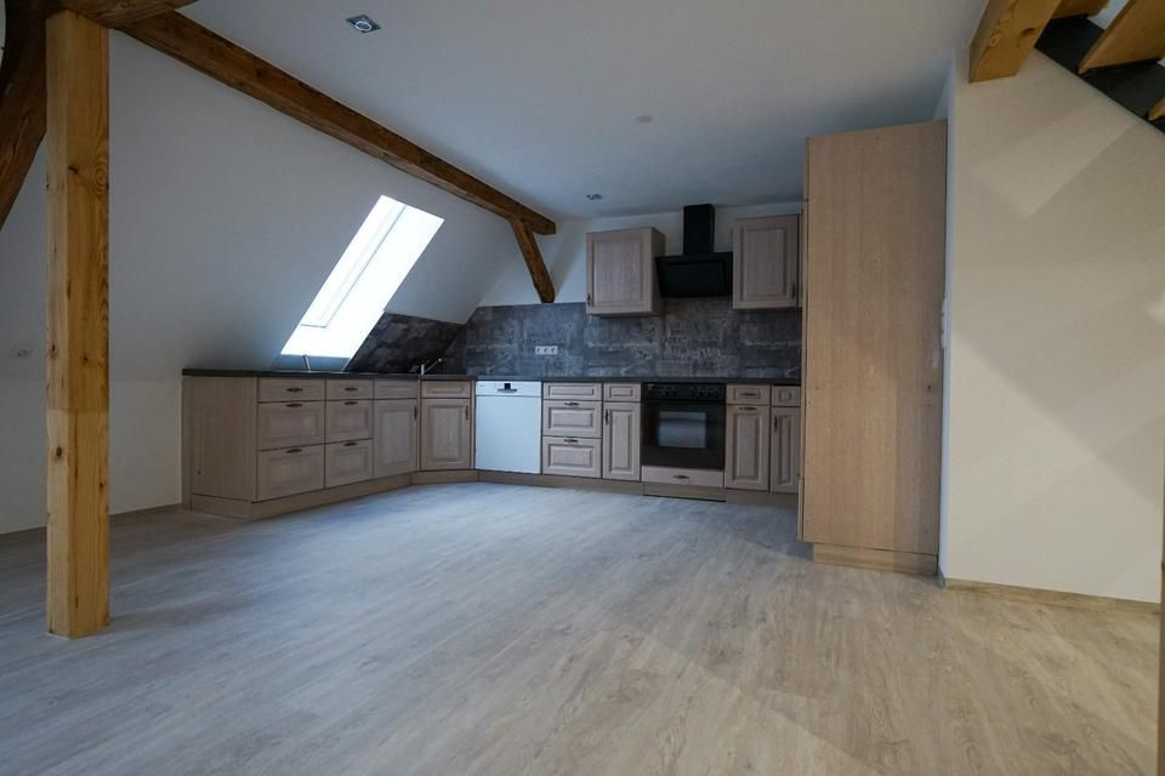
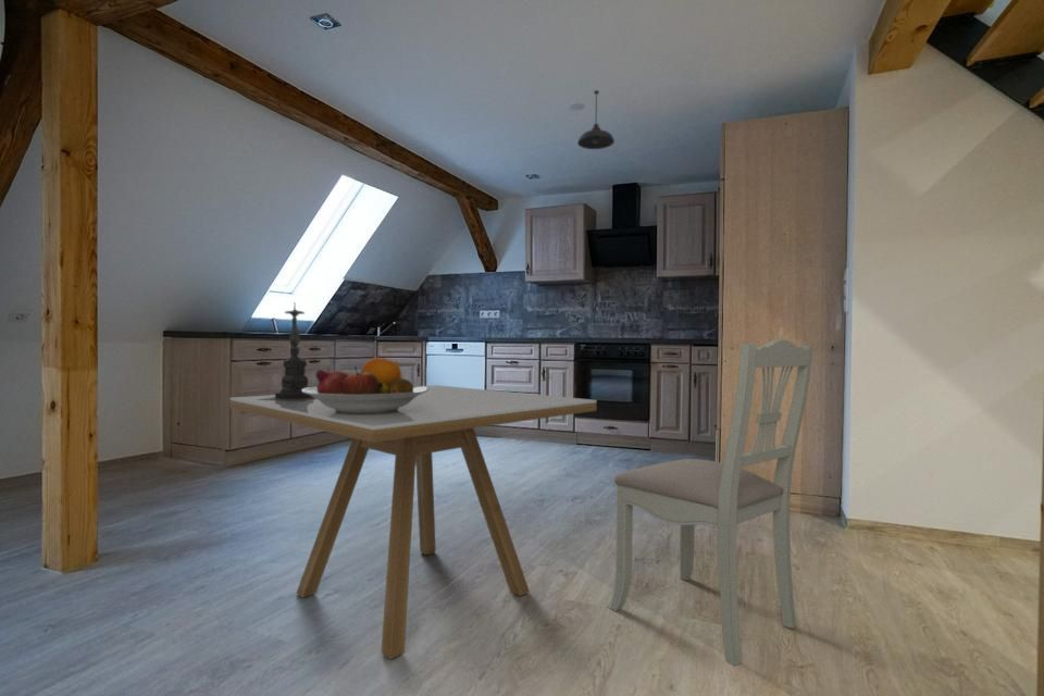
+ pendant light (596, 116)
+ dining chair (706, 477)
+ fruit bowl (366, 383)
+ dining table (412, 496)
+ candle holder (295, 347)
